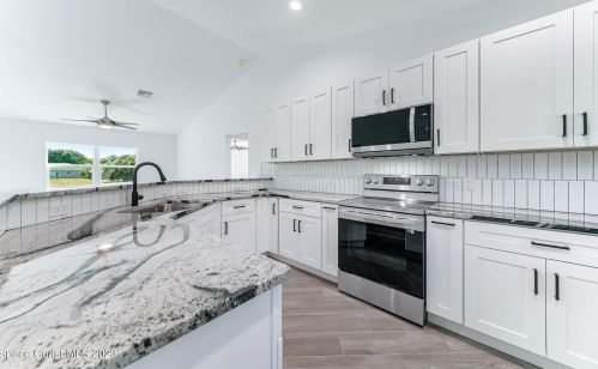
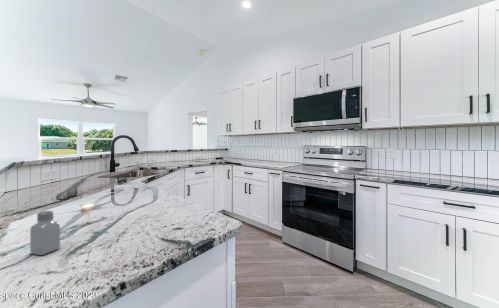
+ saltshaker (45, 231)
